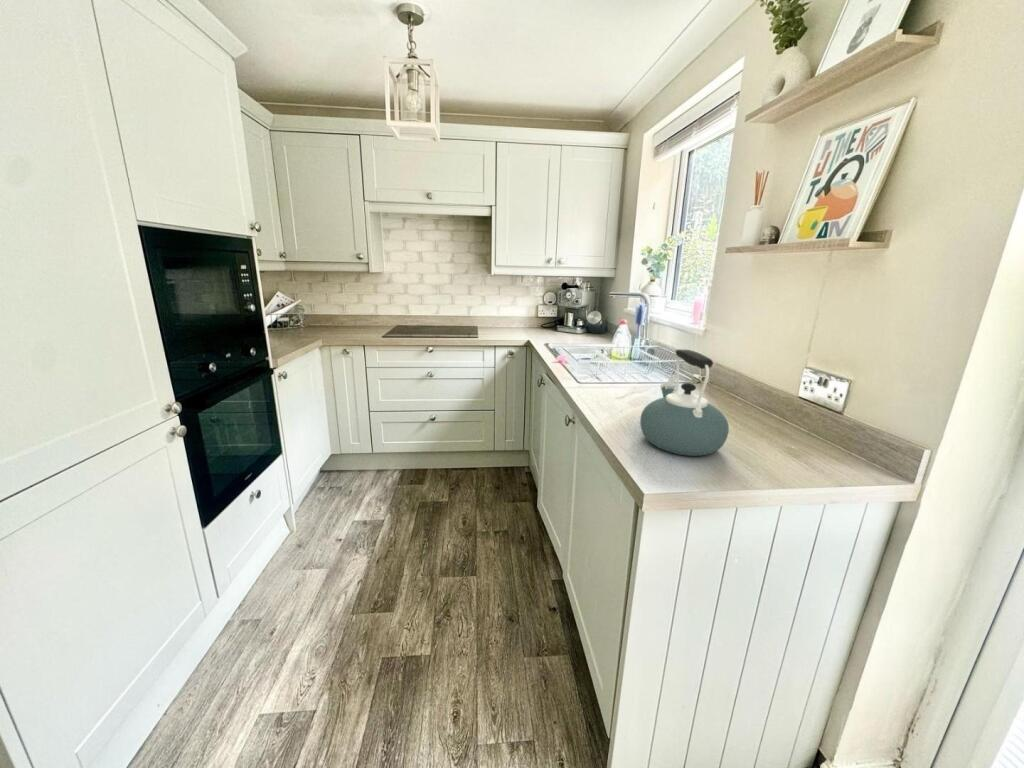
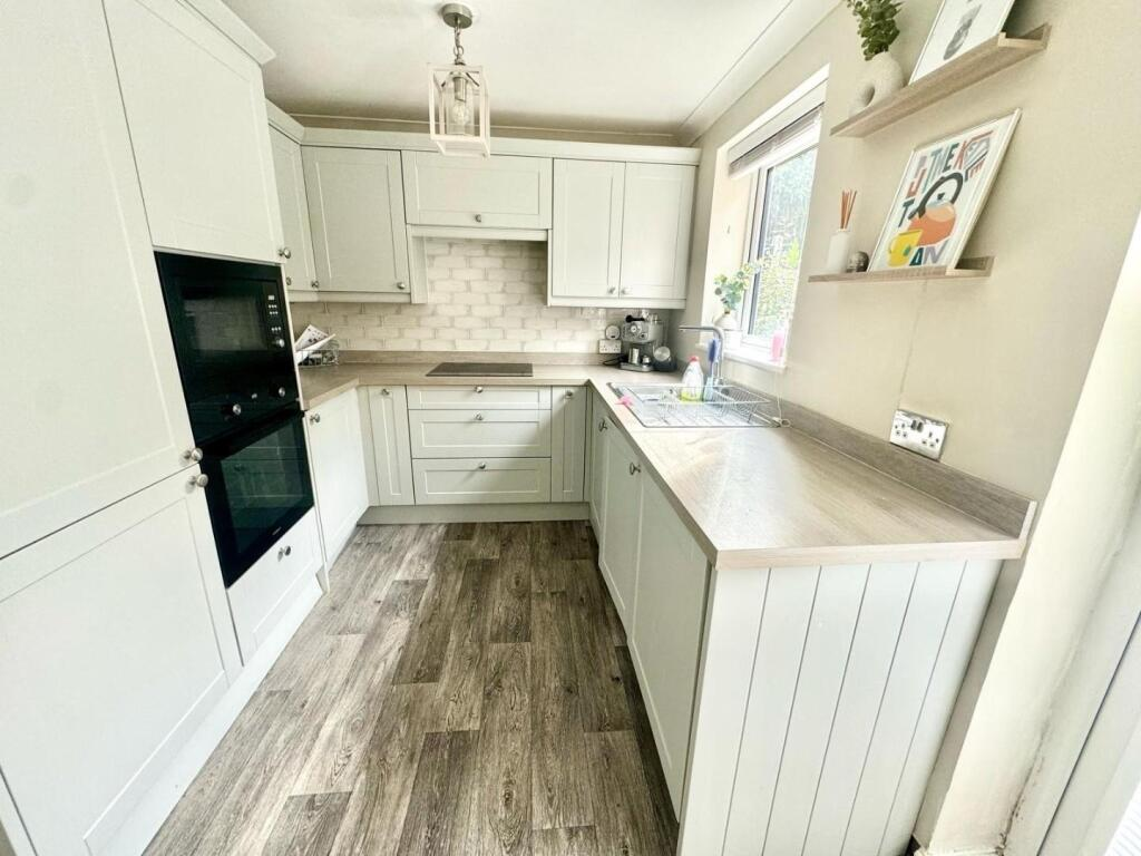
- kettle (683, 396)
